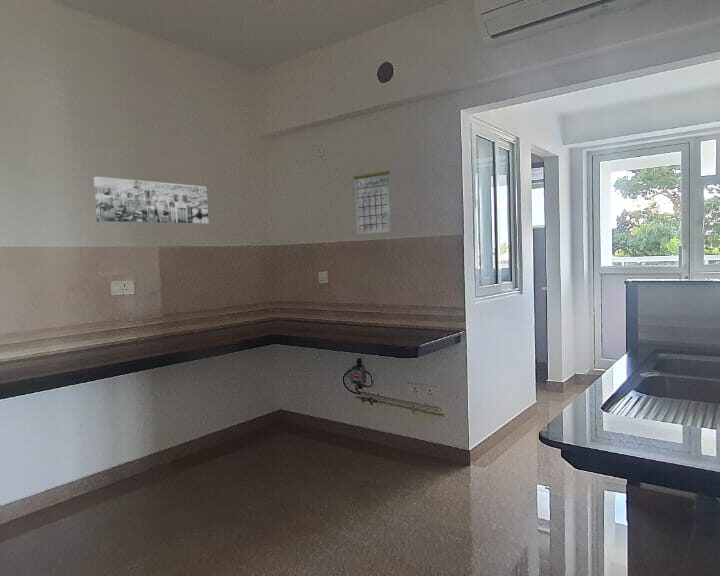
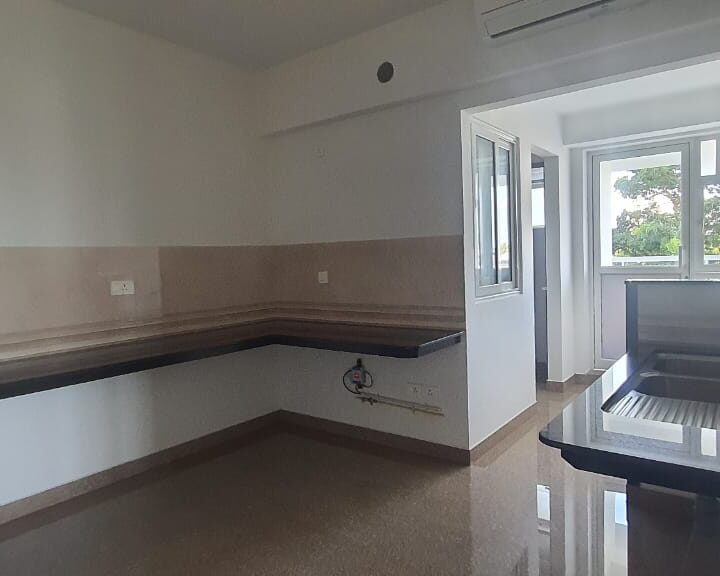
- calendar (372, 196)
- wall art (156, 202)
